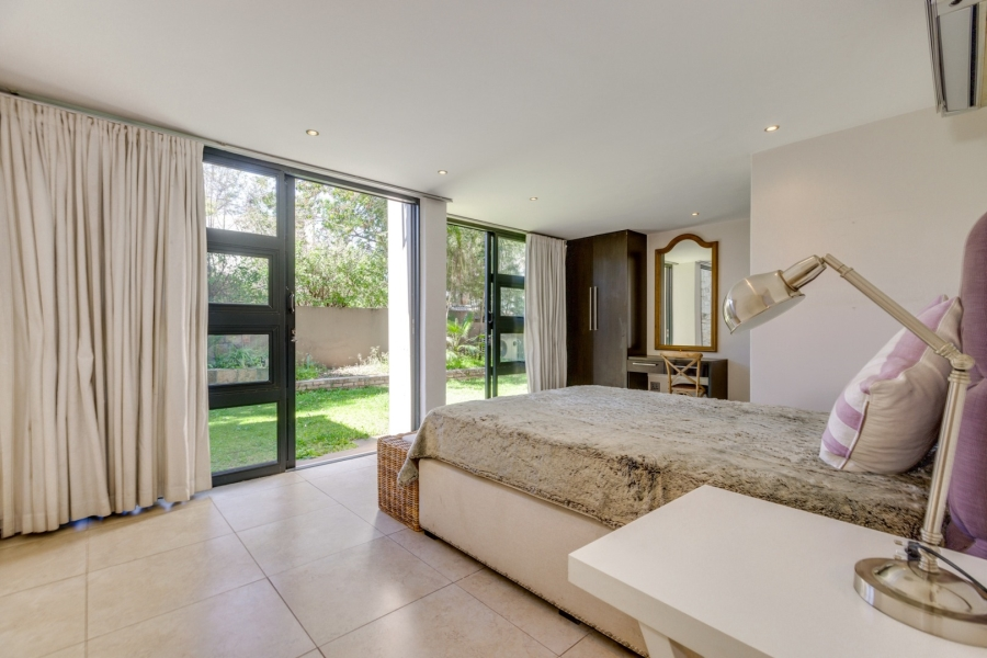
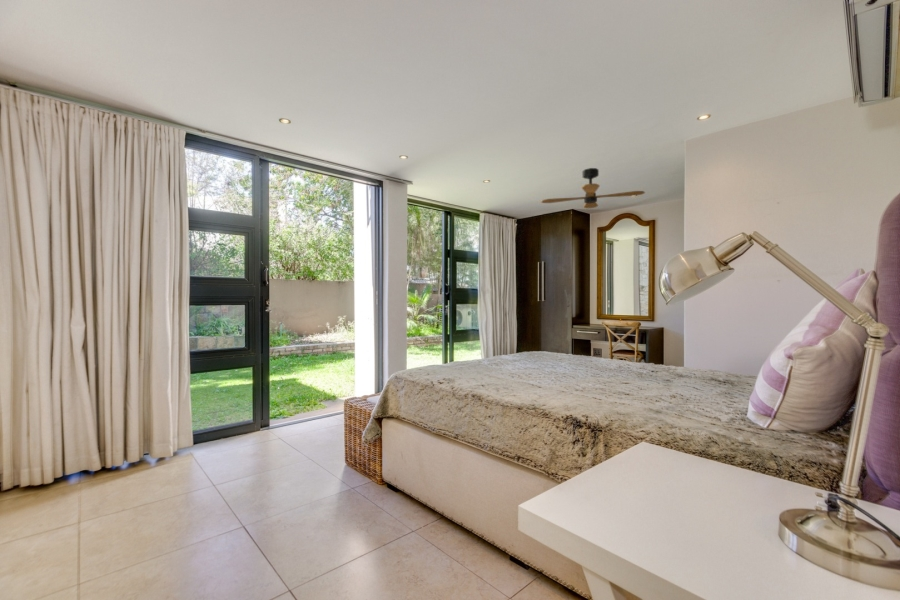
+ ceiling fan (590, 186)
